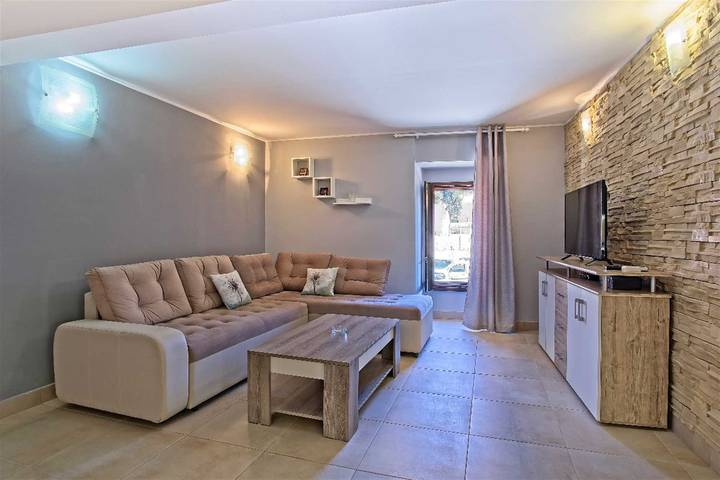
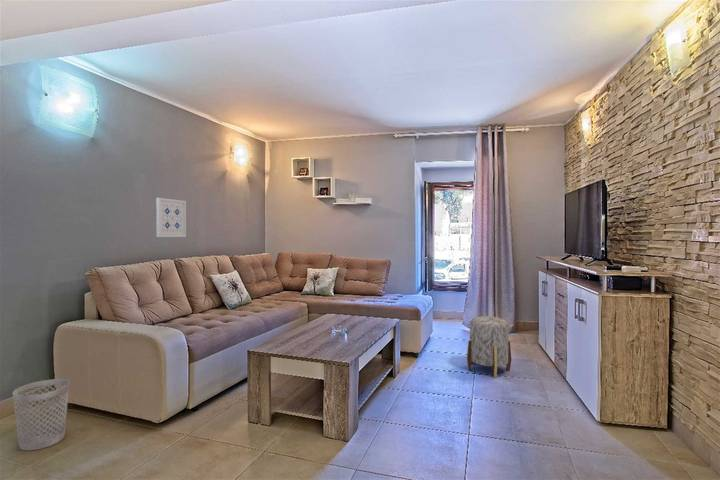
+ stool (488, 343)
+ wall art (171, 218)
+ wastebasket (42, 414)
